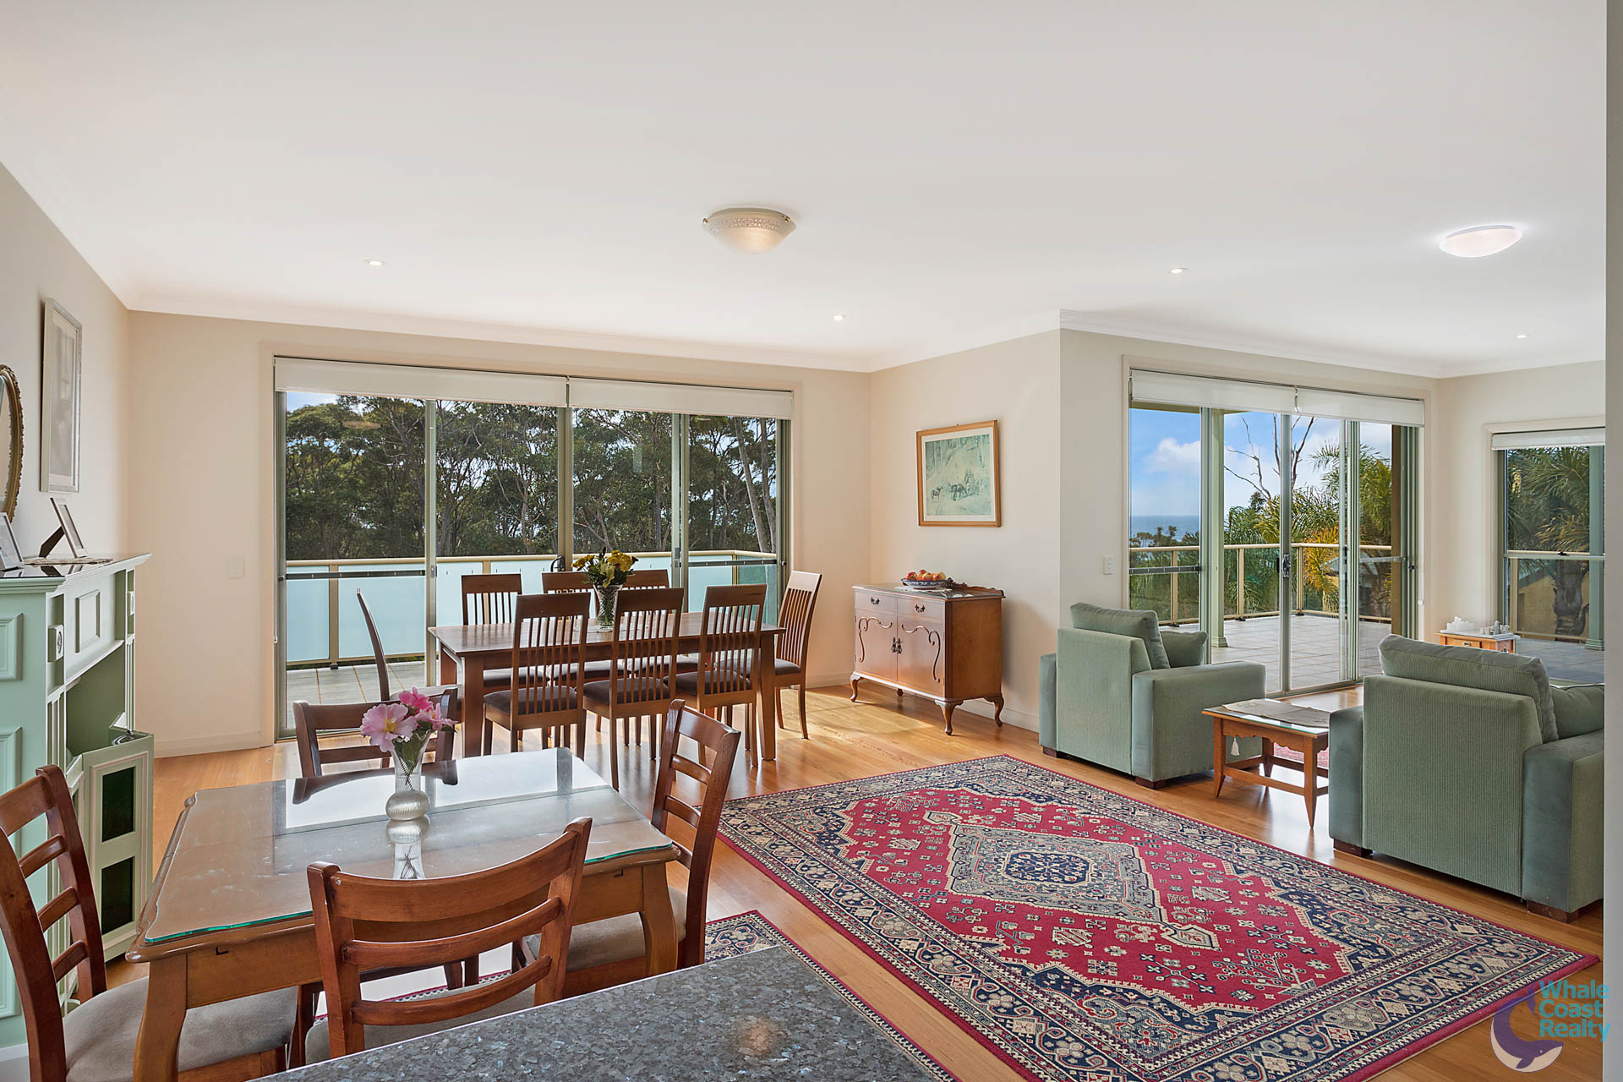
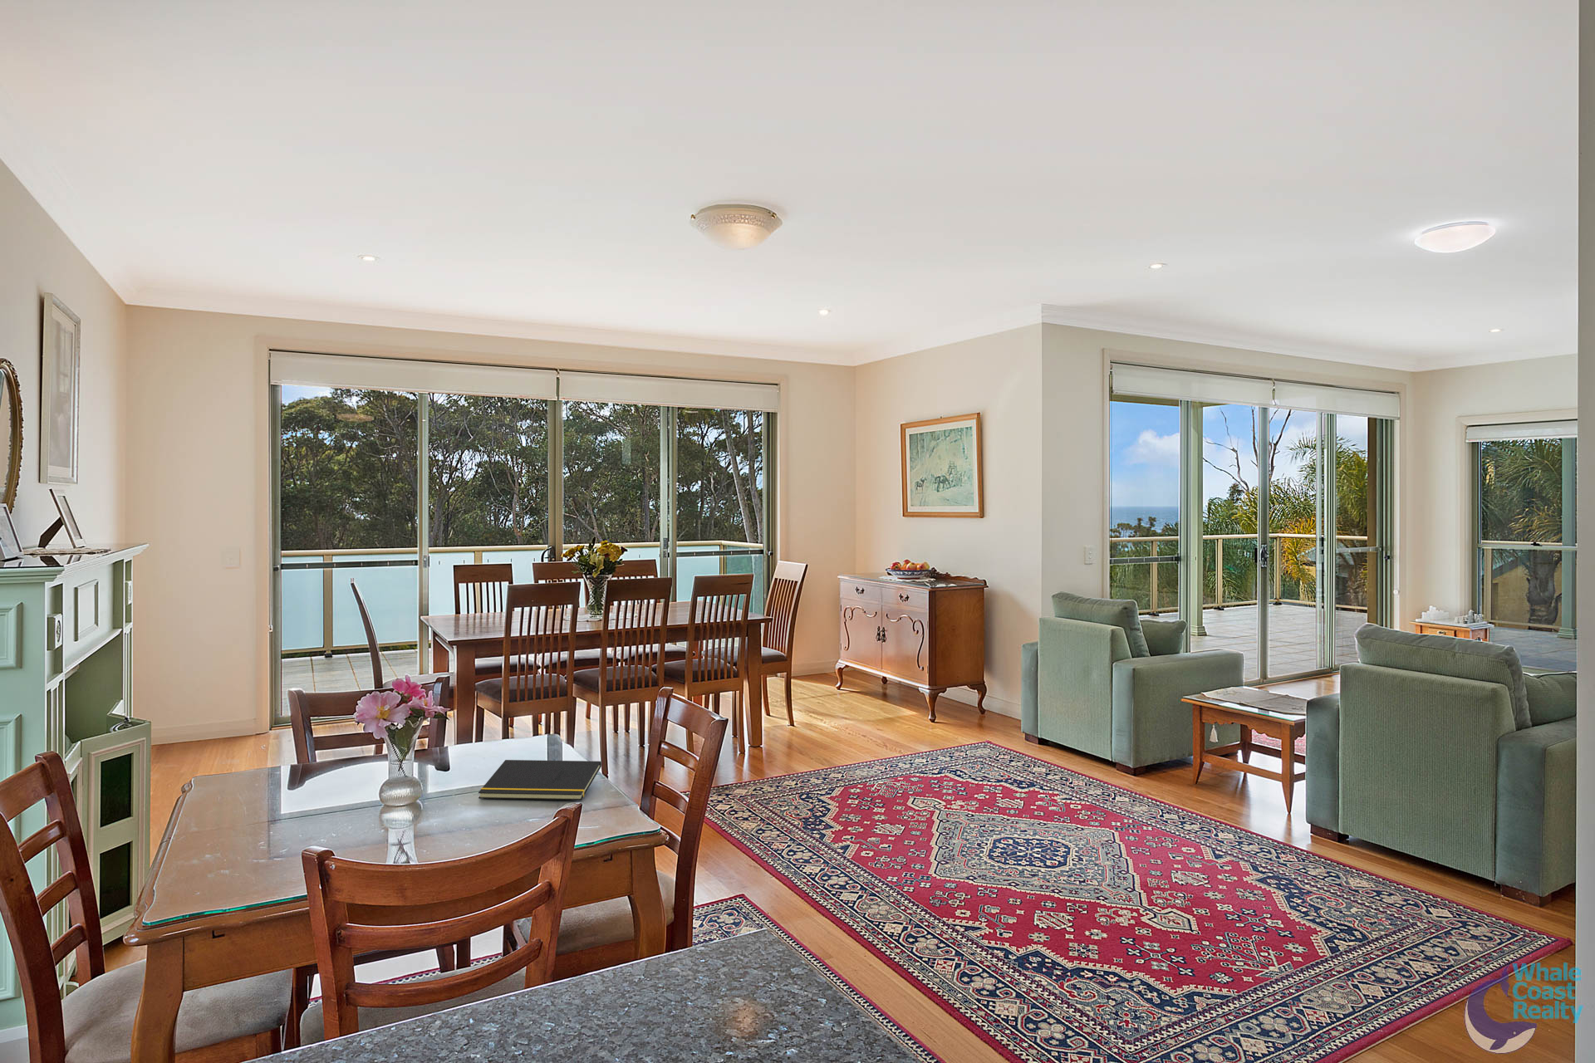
+ notepad (541, 779)
